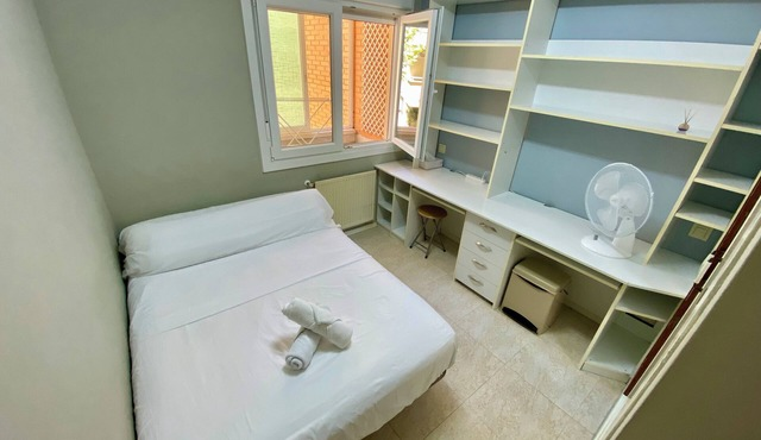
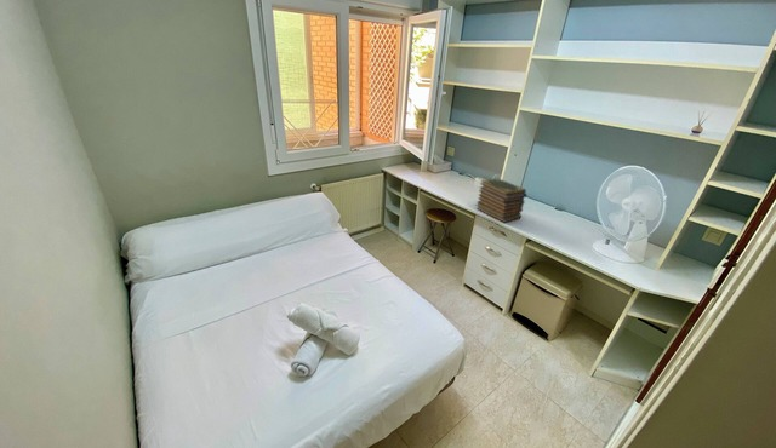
+ book stack (500, 199)
